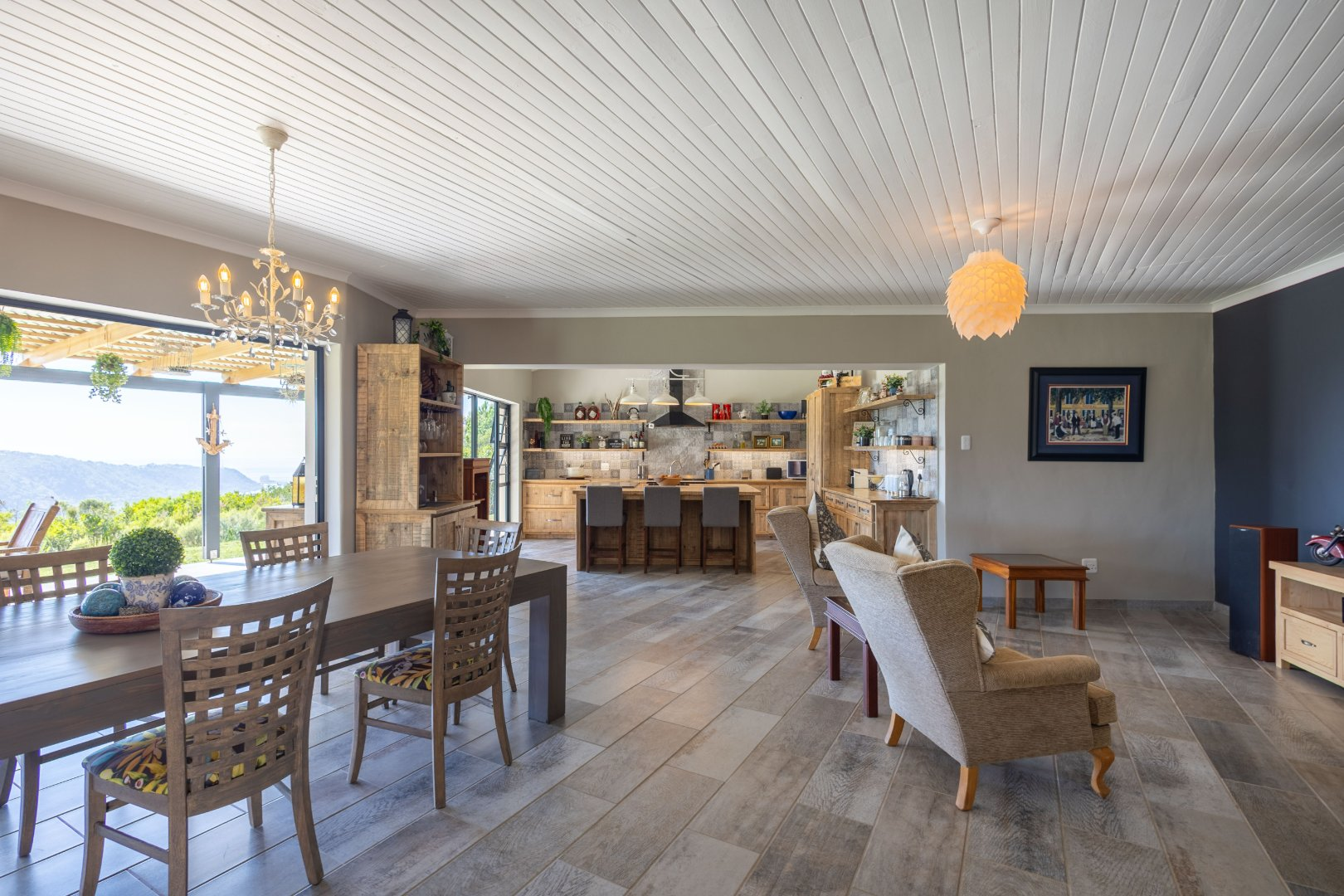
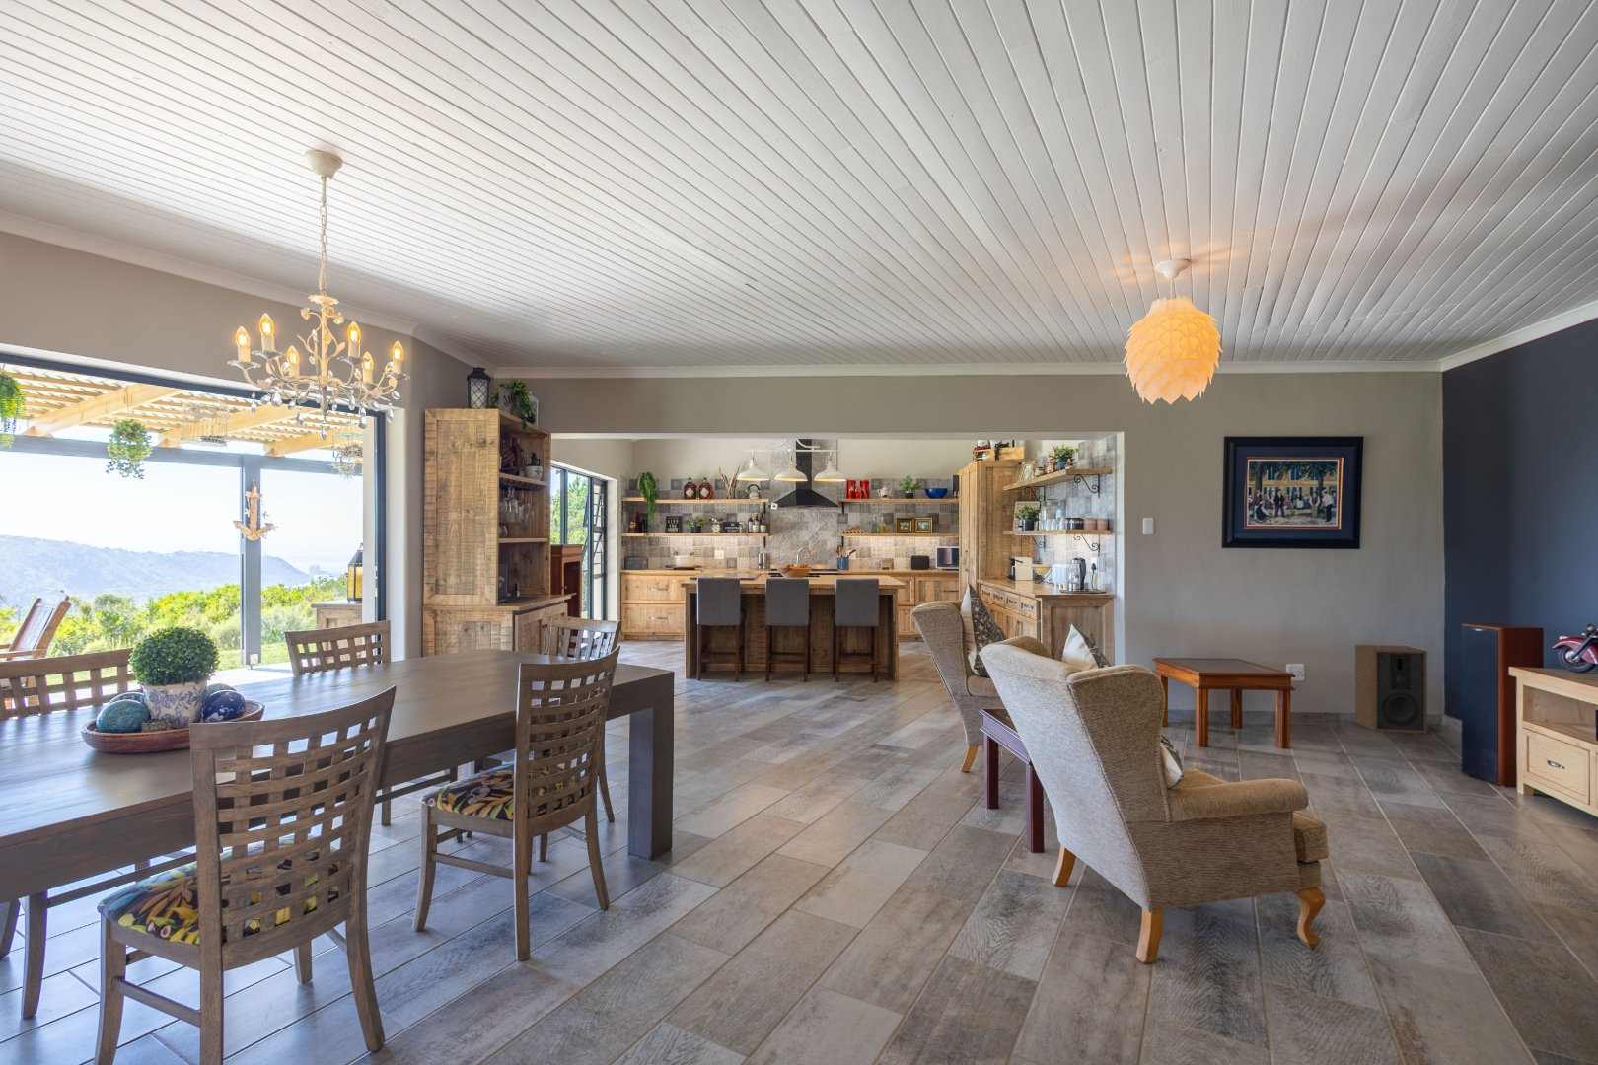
+ speaker (1390, 687)
